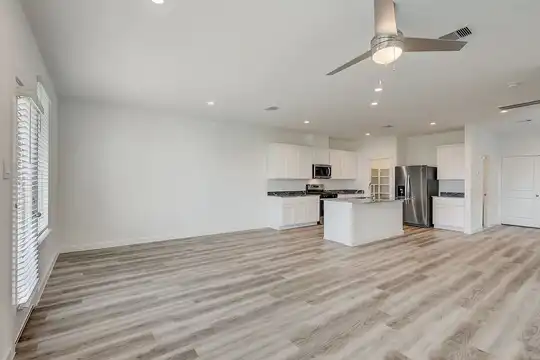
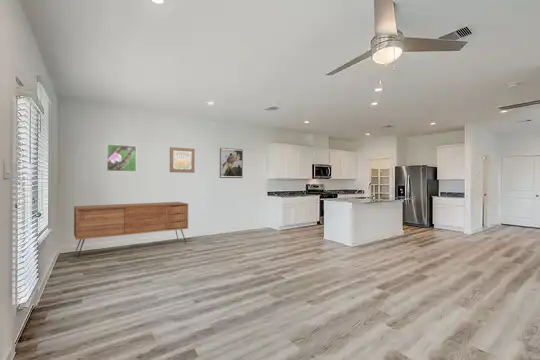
+ sideboard (134, 225)
+ wall art (182, 160)
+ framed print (231, 163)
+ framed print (121, 158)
